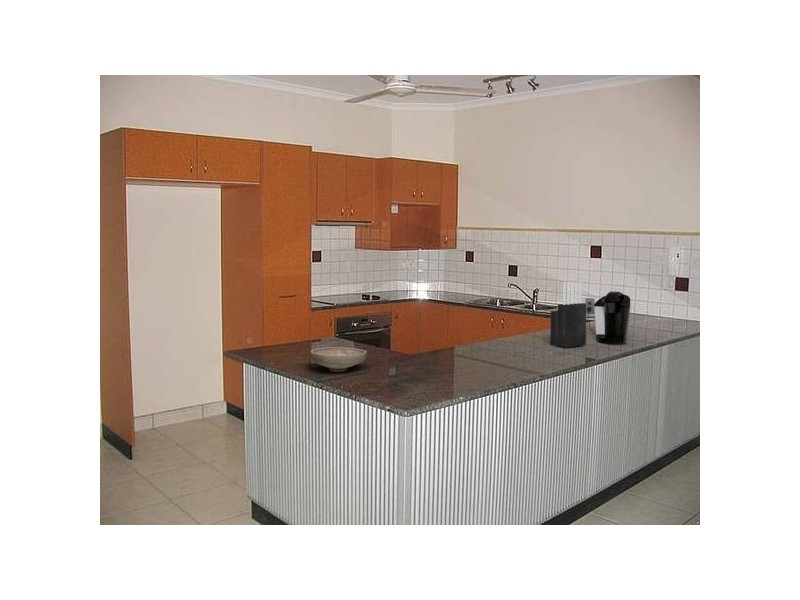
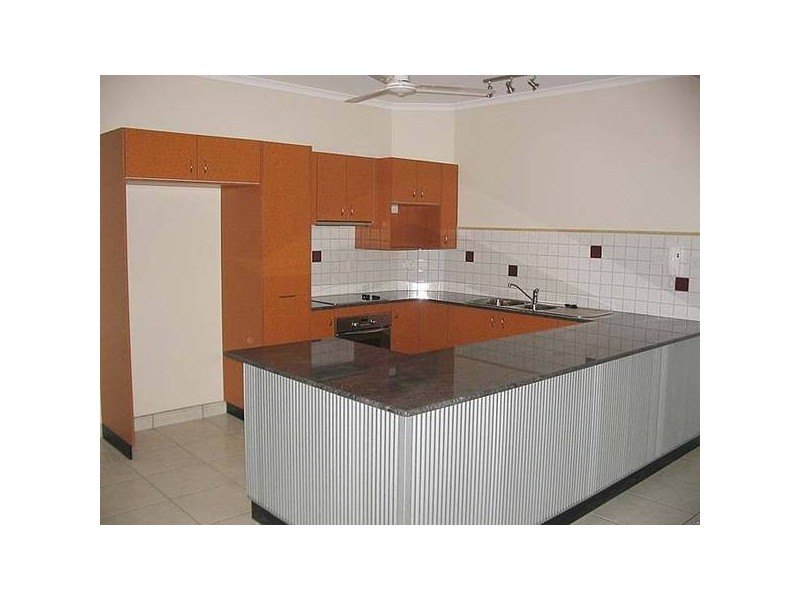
- bowl (338, 360)
- knife block (566, 313)
- coffee maker (603, 315)
